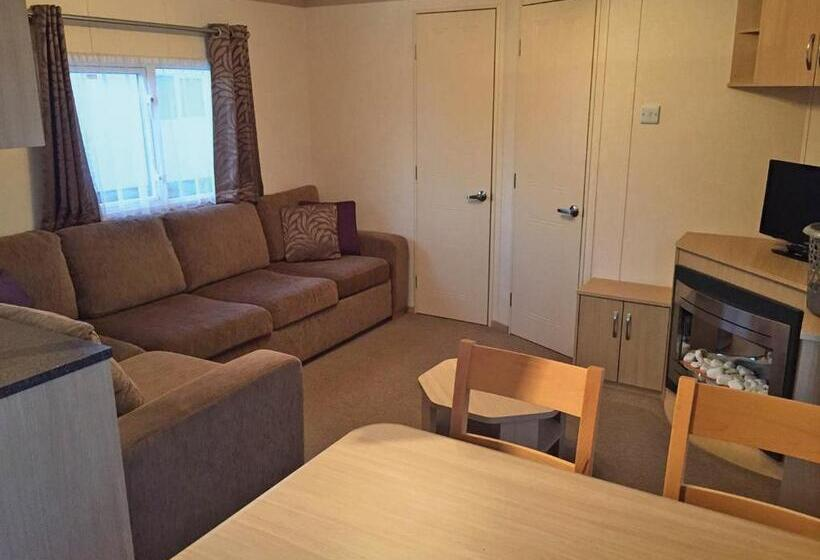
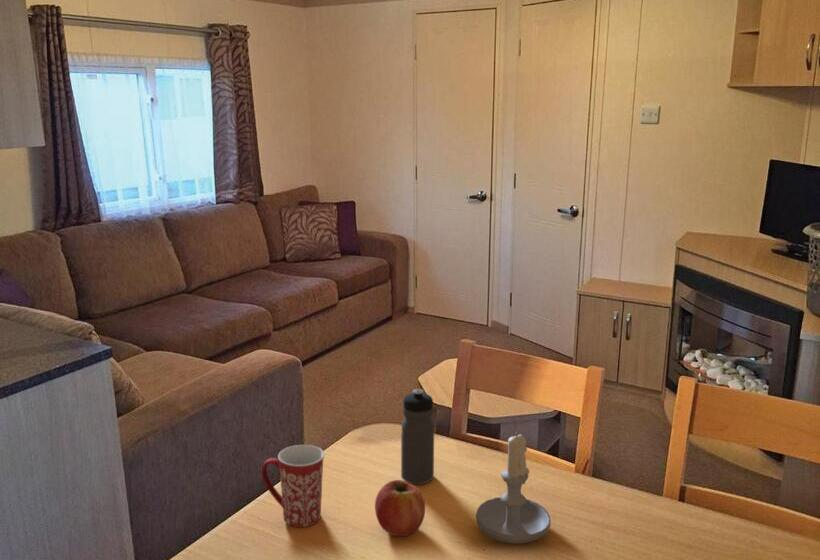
+ fruit (400, 505)
+ mug (293, 485)
+ candle (514, 482)
+ water bottle (417, 434)
